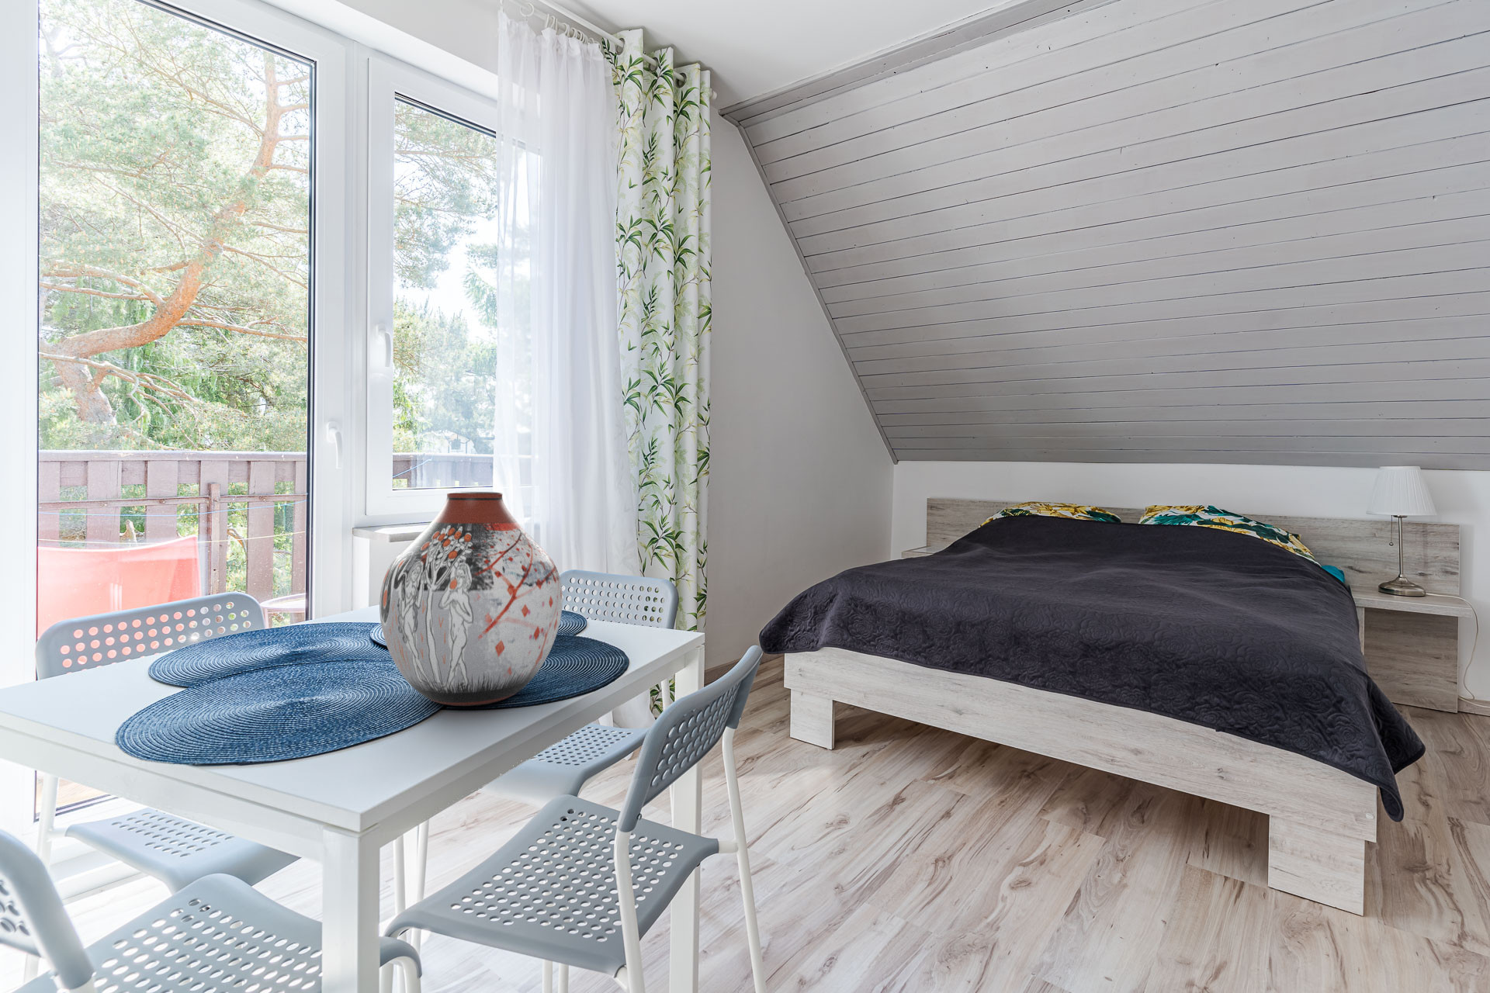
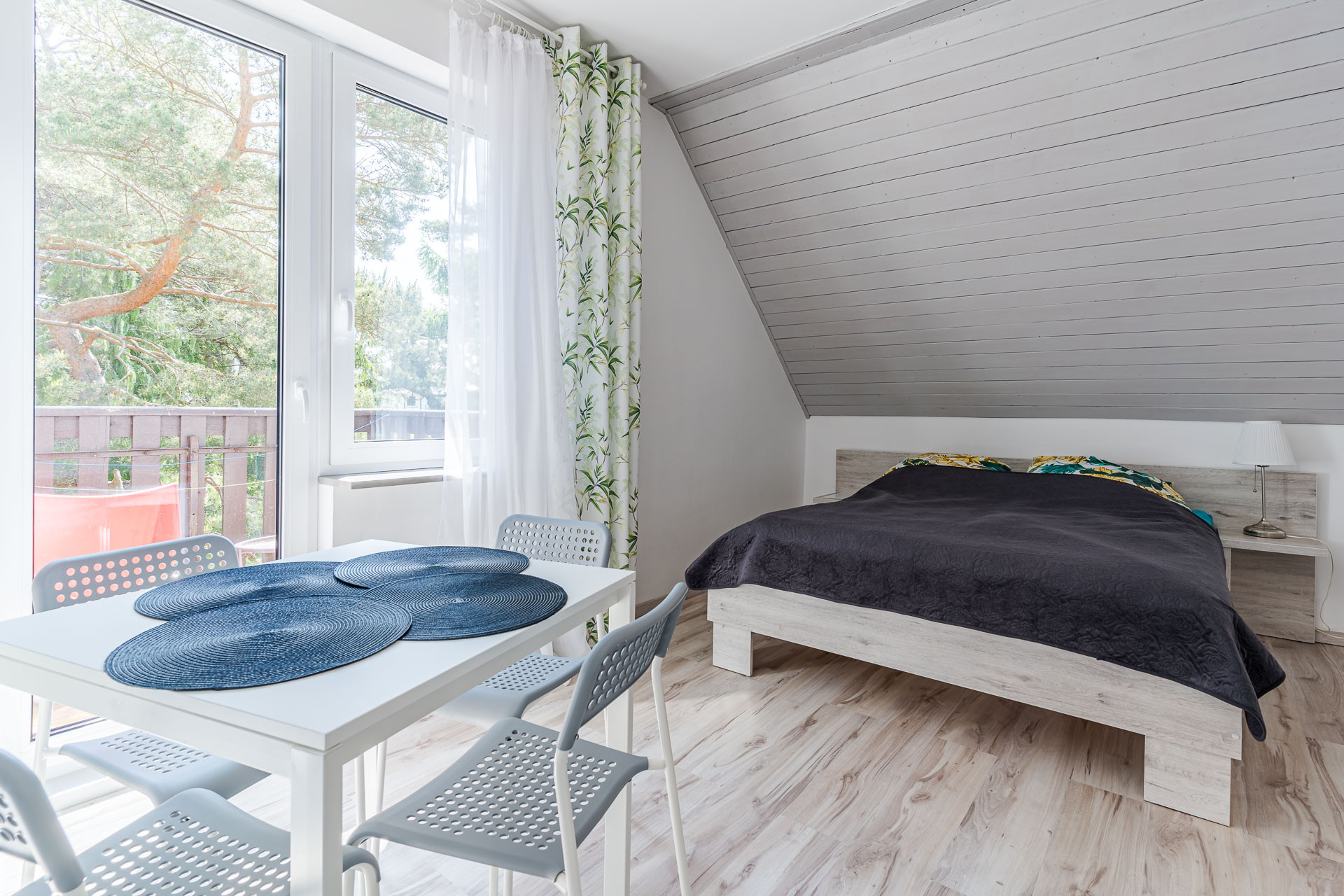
- vase (474, 594)
